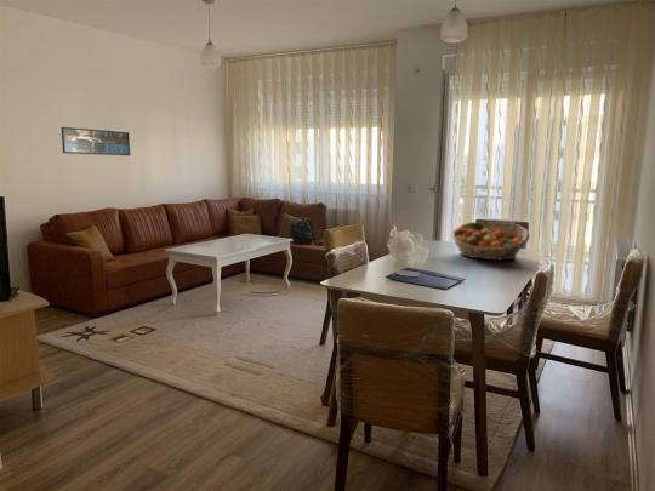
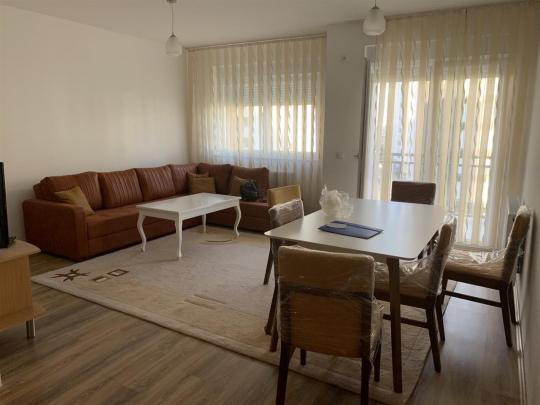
- fruit basket (489, 240)
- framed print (97, 142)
